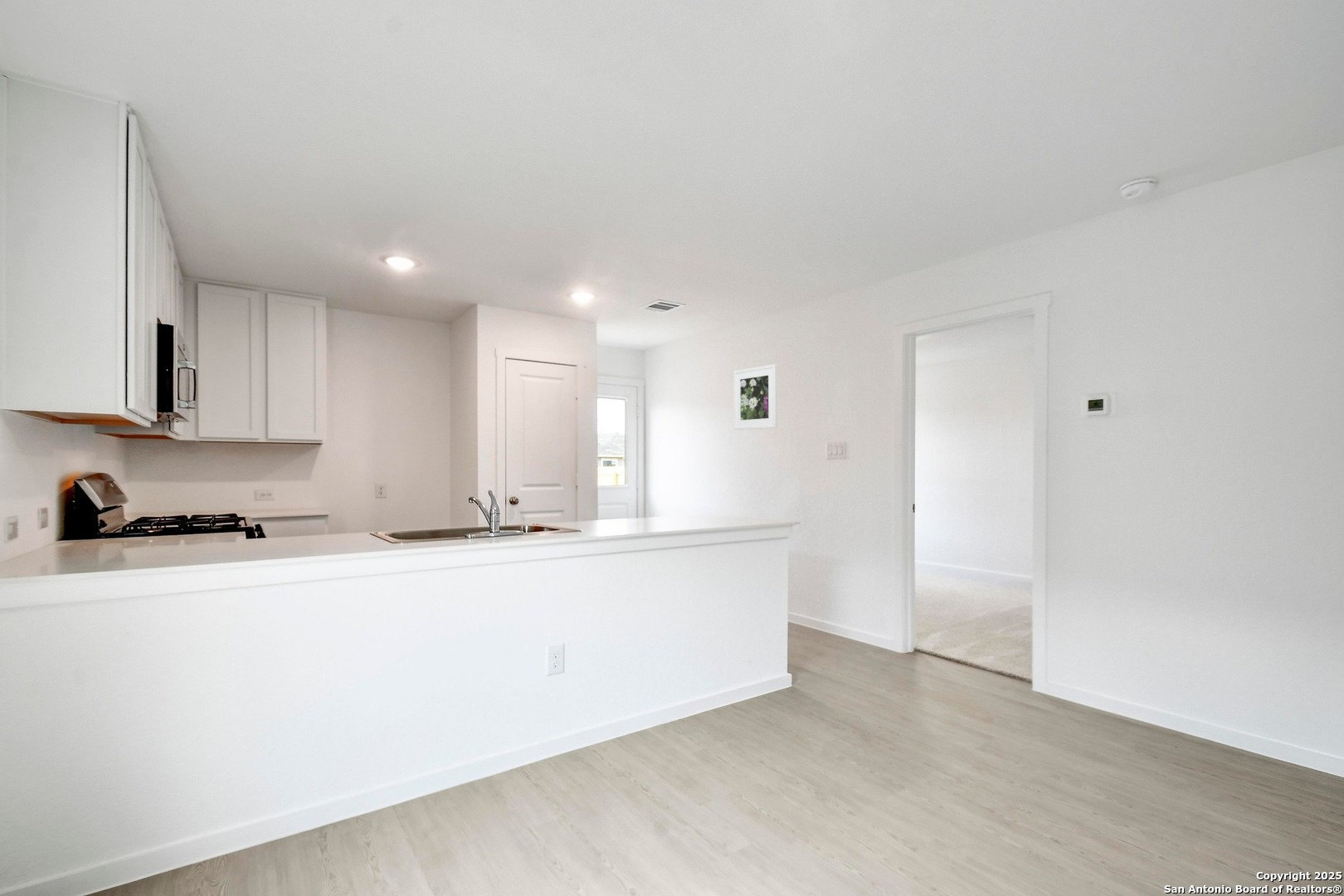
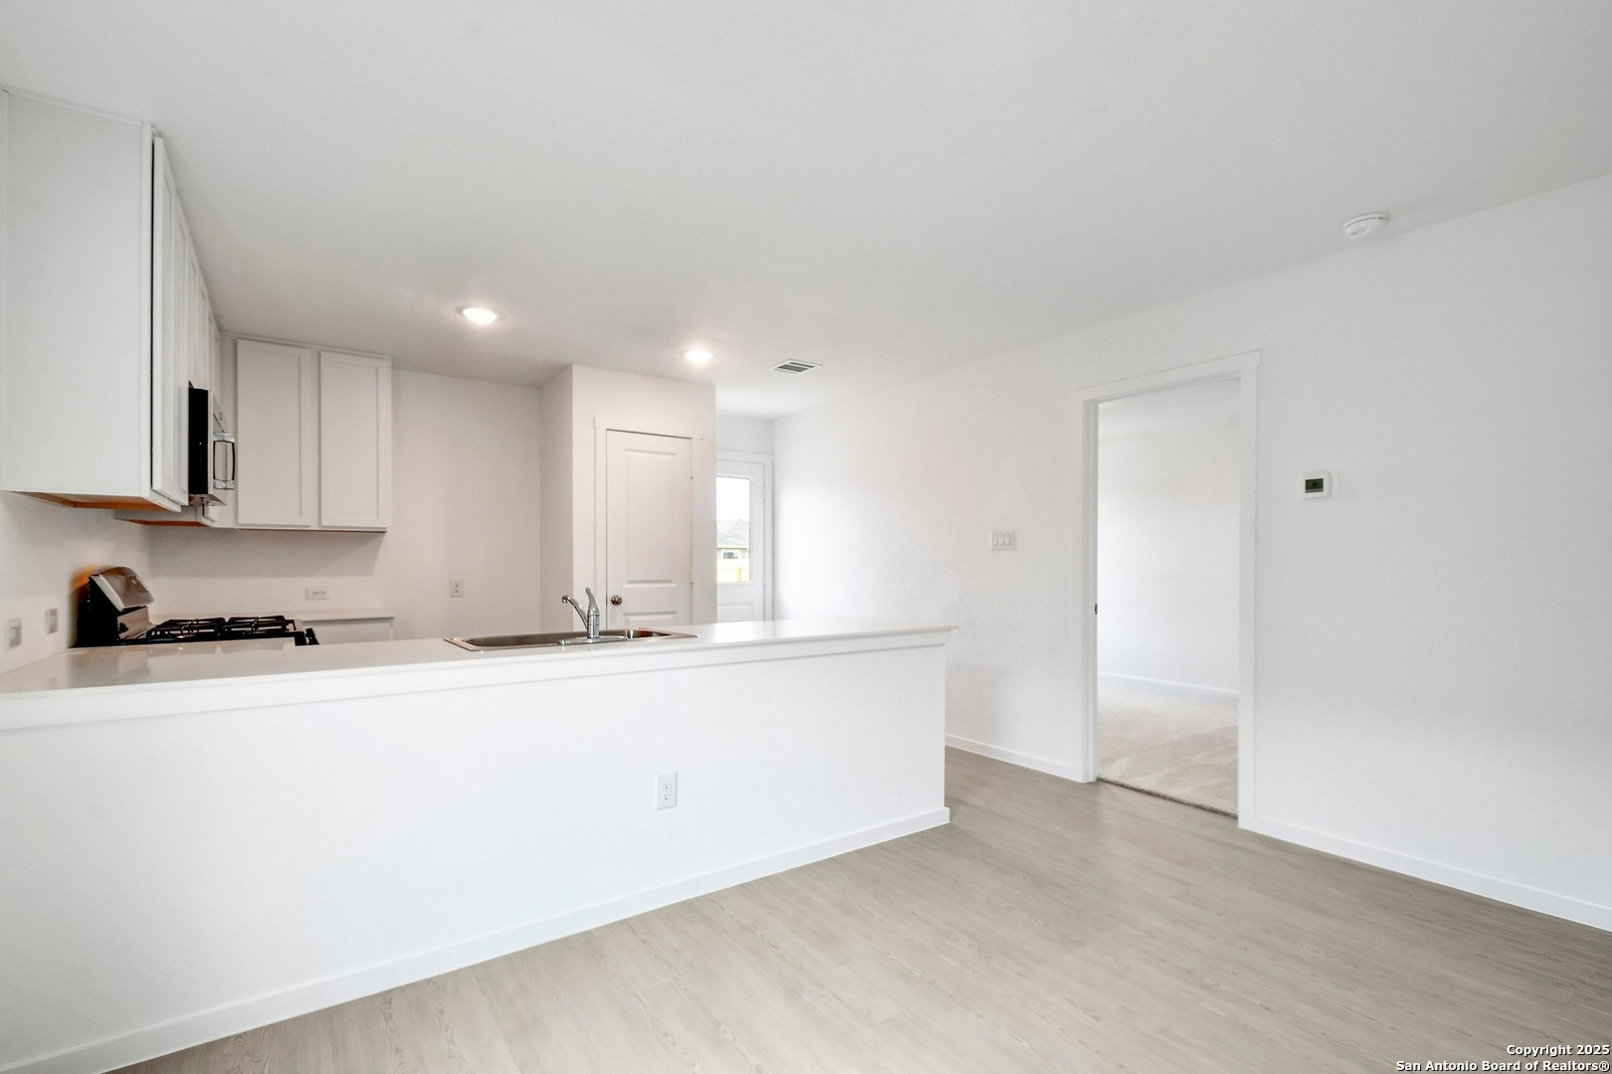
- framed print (754, 398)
